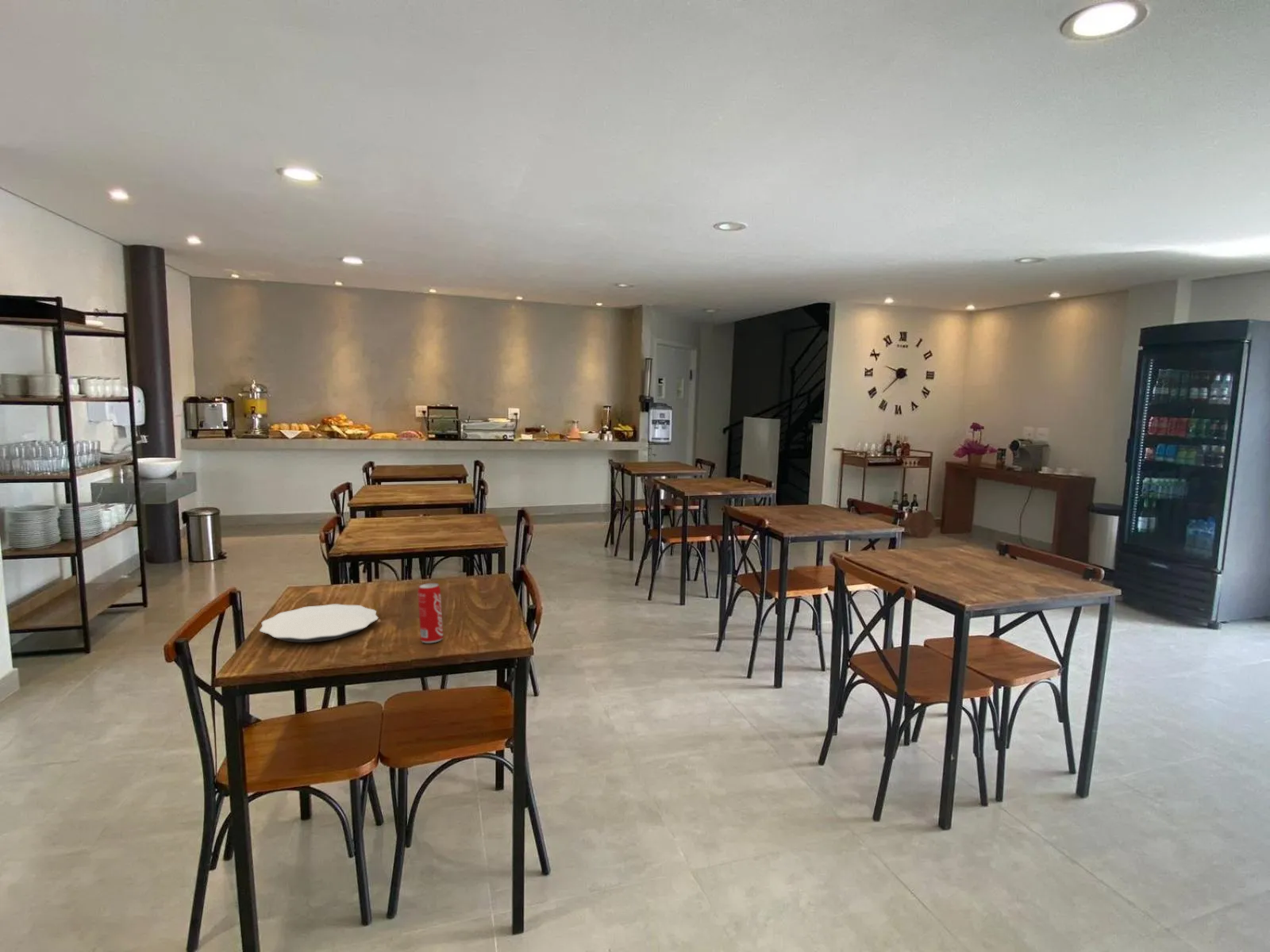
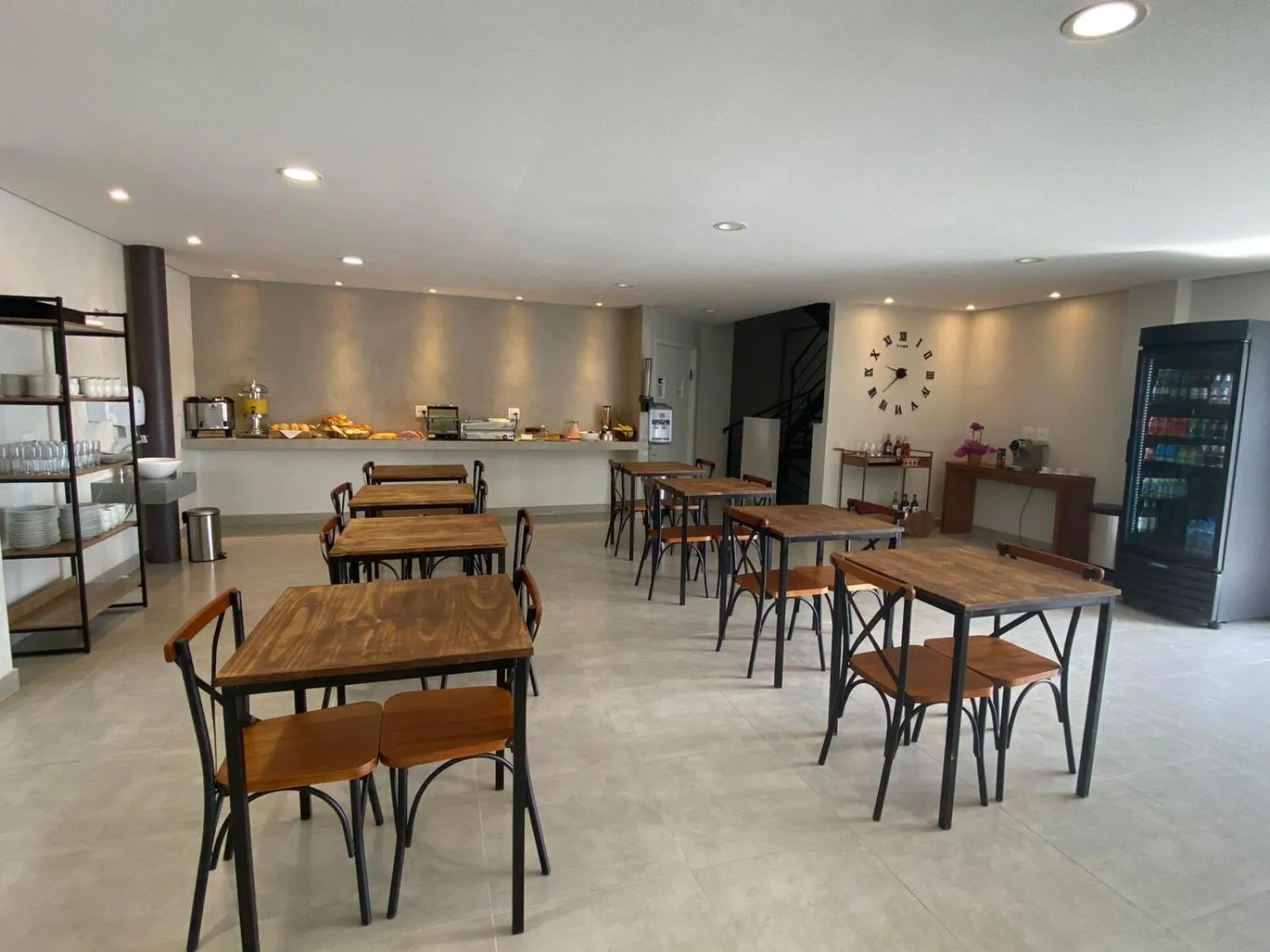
- plate (321, 624)
- beverage can (430, 612)
